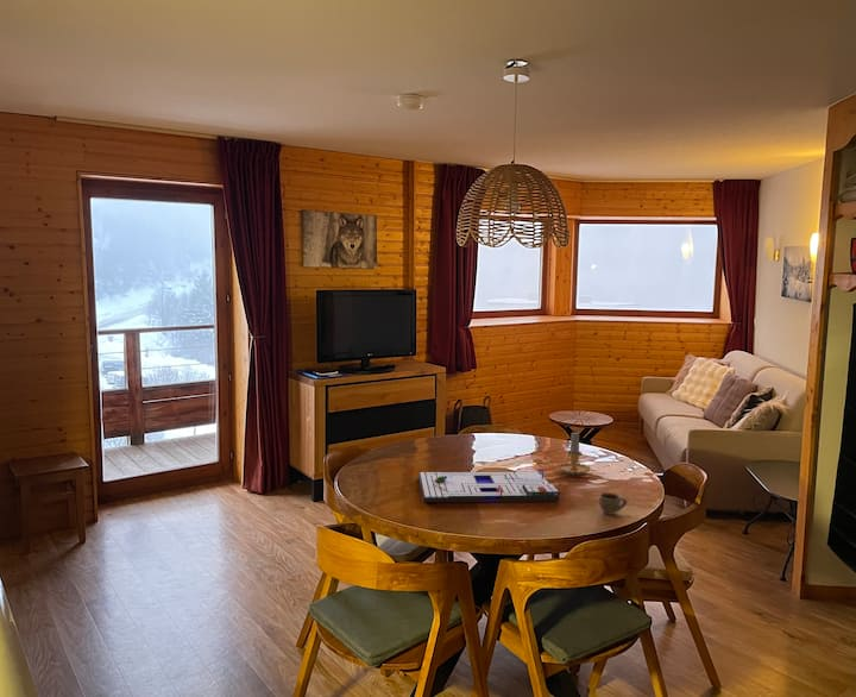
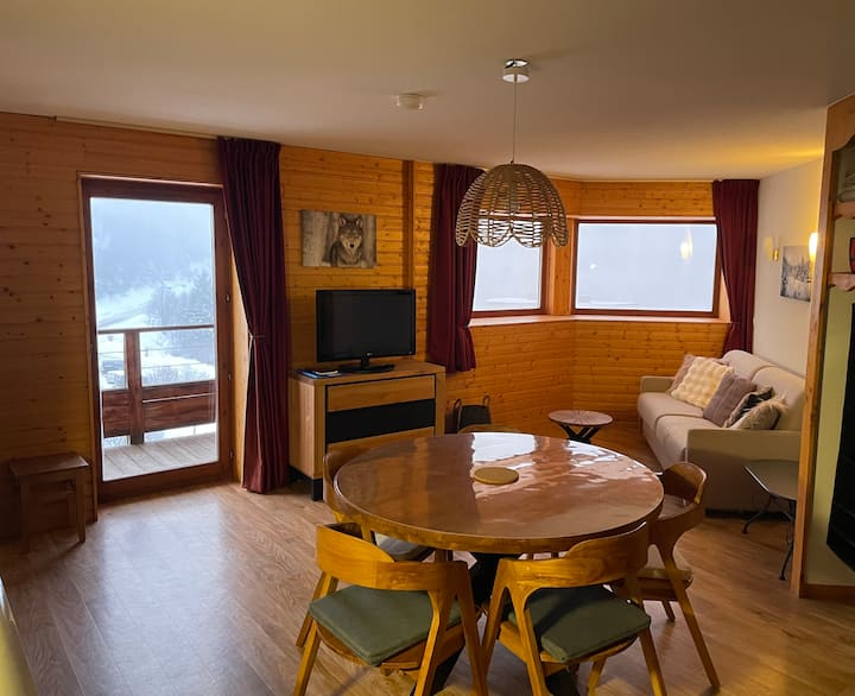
- candle (571, 451)
- cup (612, 504)
- board game (485, 475)
